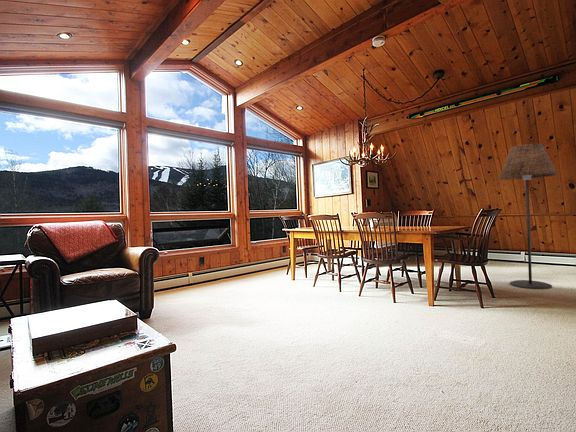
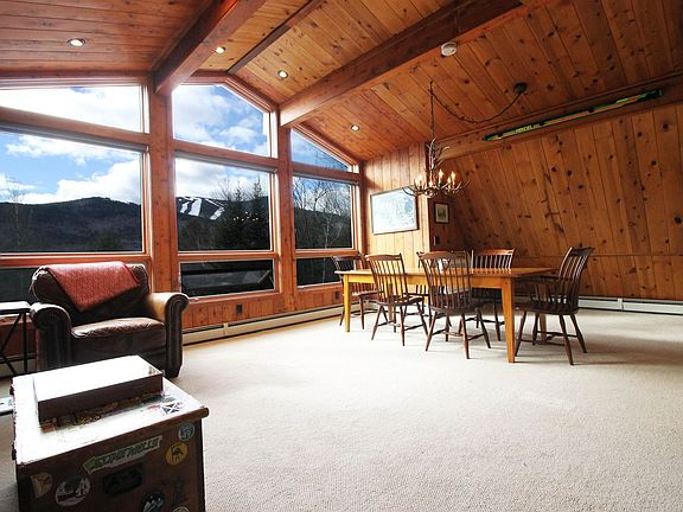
- floor lamp (528, 215)
